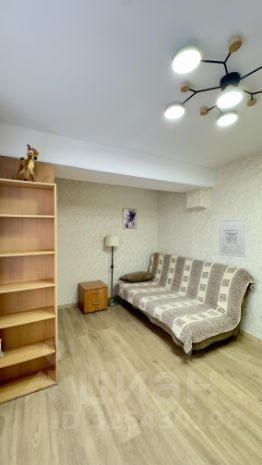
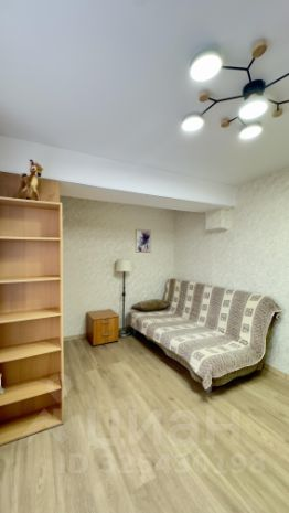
- wall art (231, 237)
